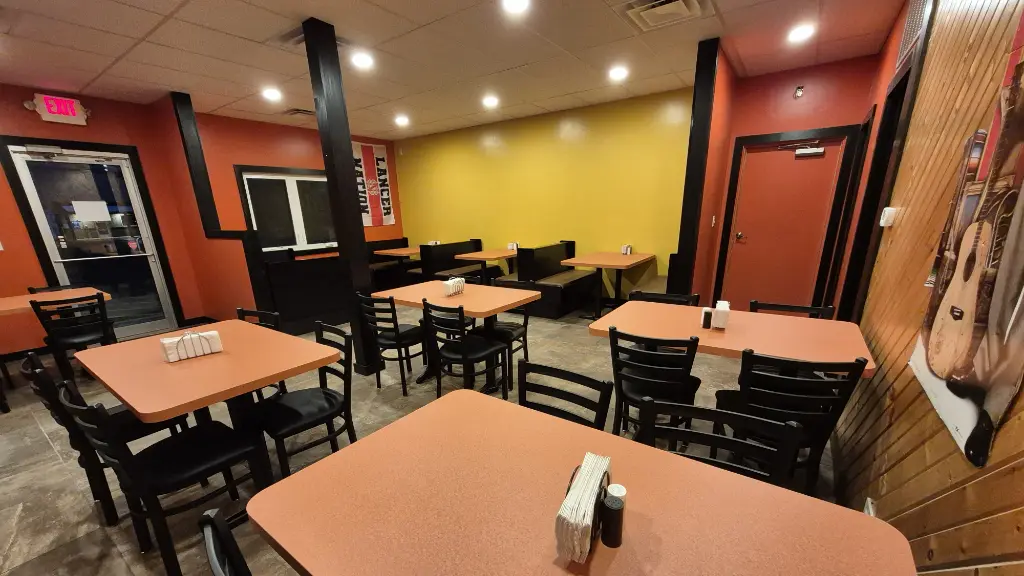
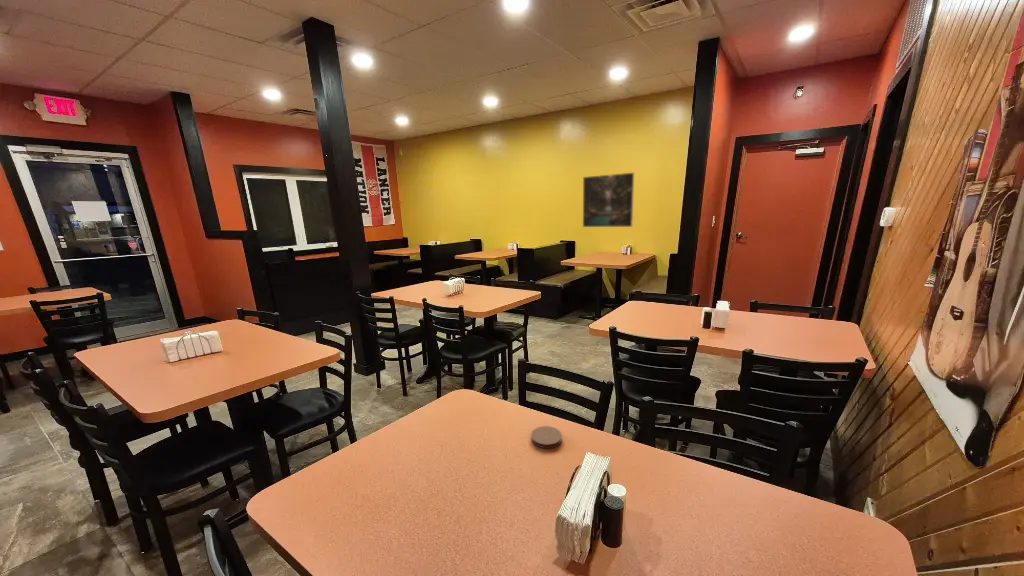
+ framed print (607, 201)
+ coaster (546, 436)
